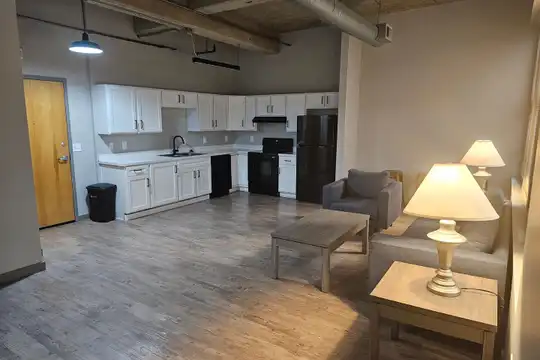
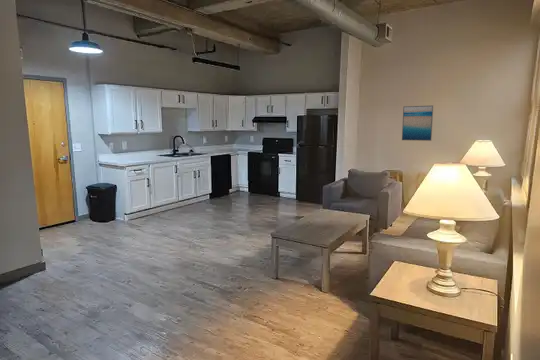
+ wall art (417, 123)
